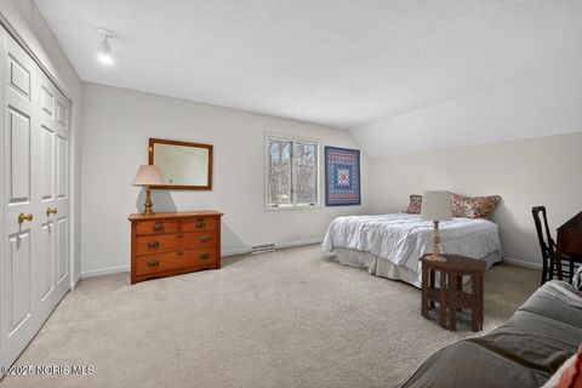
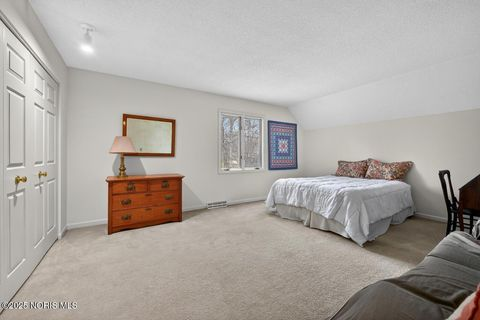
- side table (451, 289)
- table lamp (435, 224)
